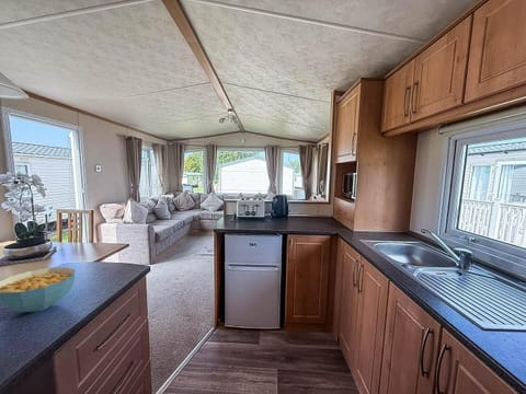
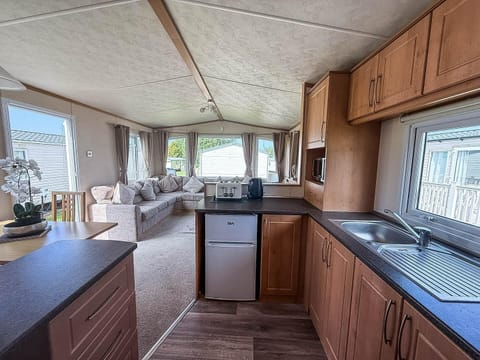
- cereal bowl (37, 292)
